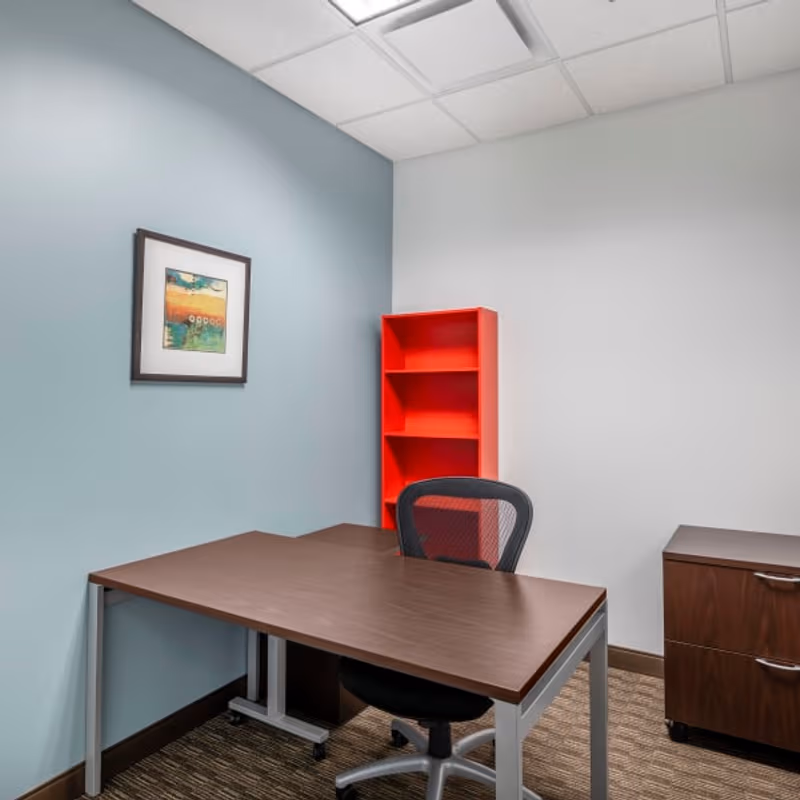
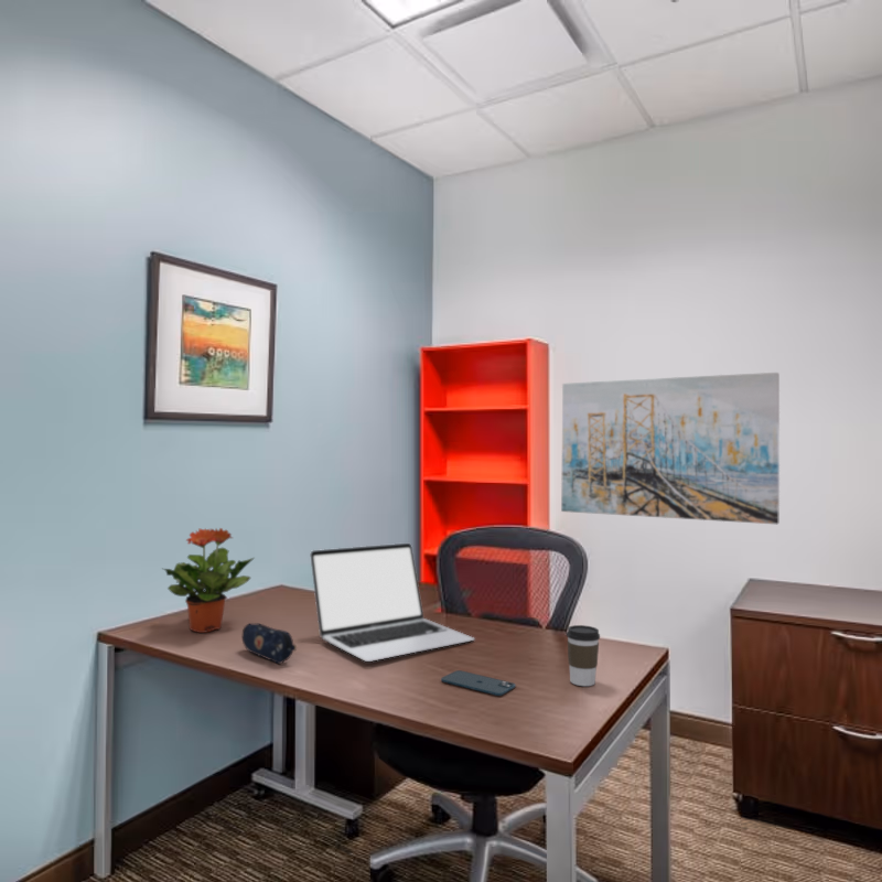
+ smartphone (477, 681)
+ laptop (391, 595)
+ pencil case (266, 642)
+ potted plant (208, 578)
+ wall art (662, 448)
+ coffee cup (582, 655)
